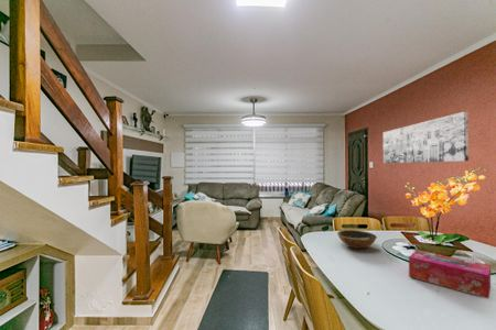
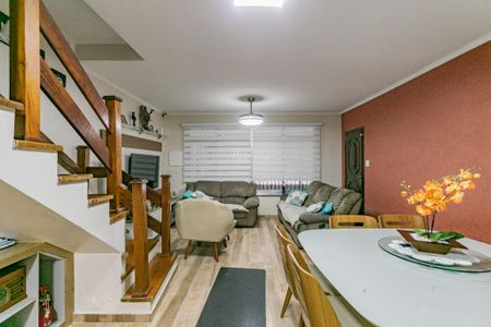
- bowl (356, 240)
- wall art (416, 143)
- tissue box (448, 271)
